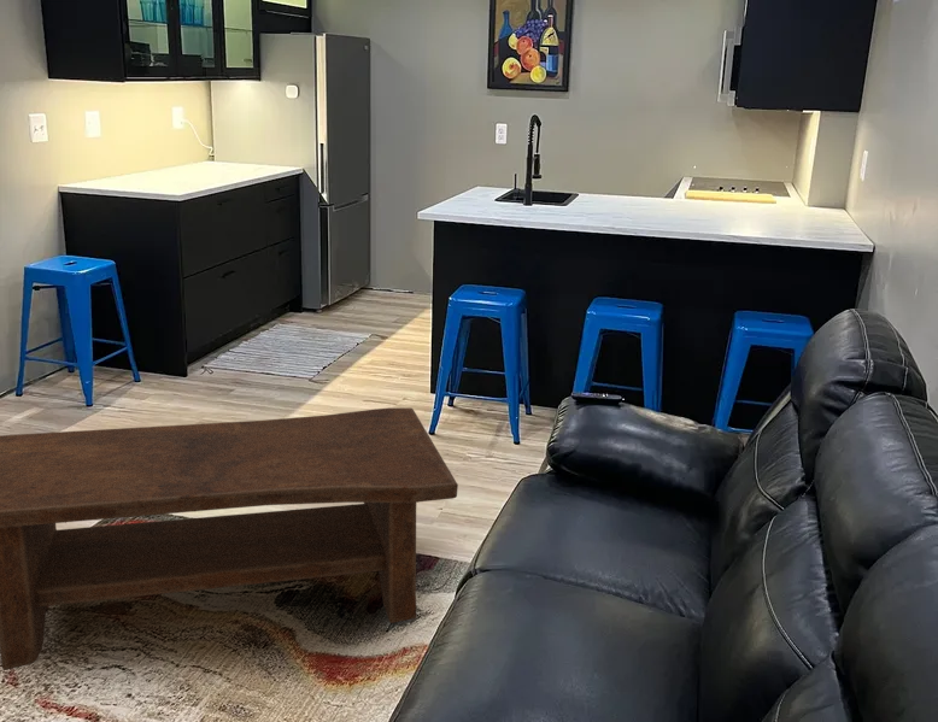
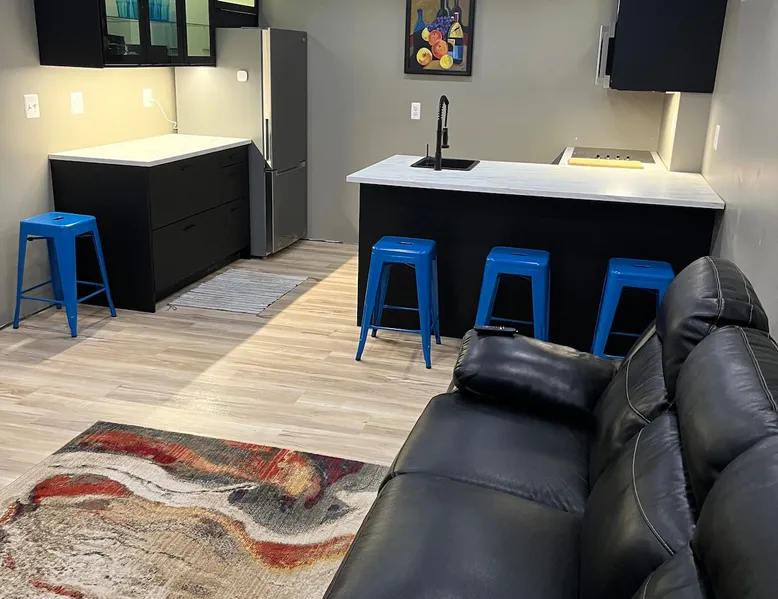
- coffee table (217, 528)
